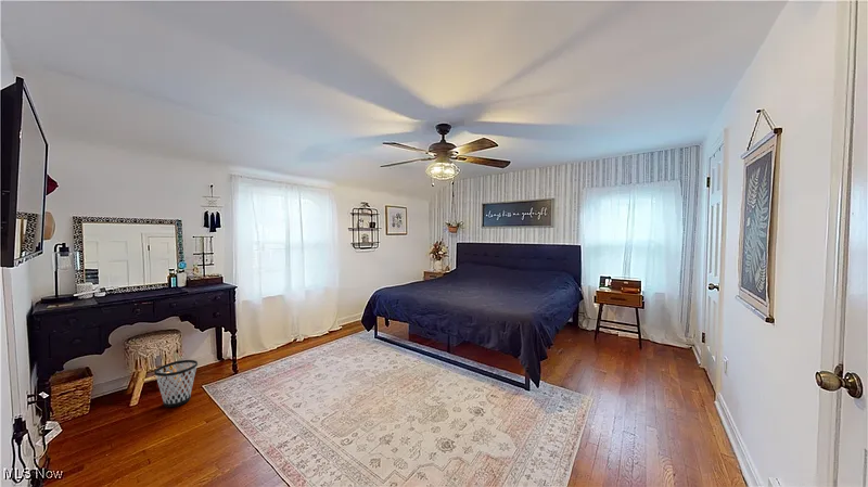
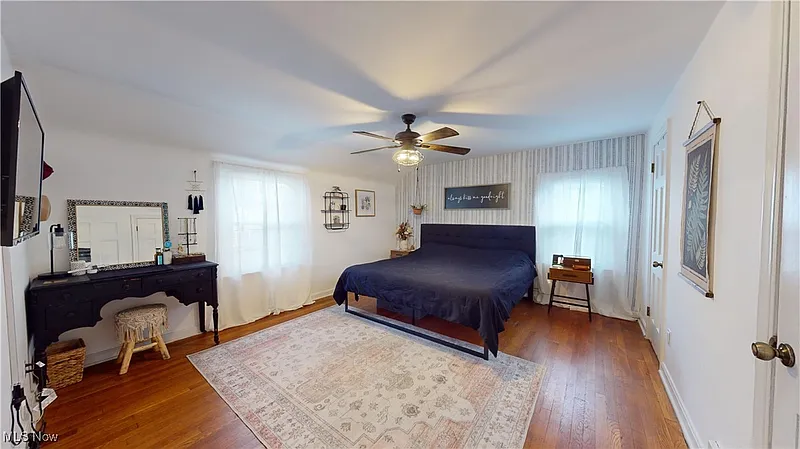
- wastebasket (176, 384)
